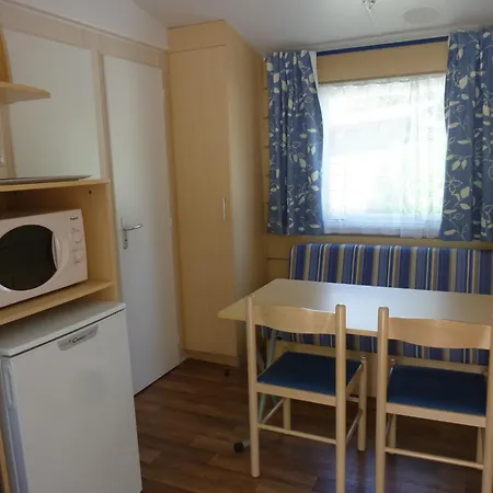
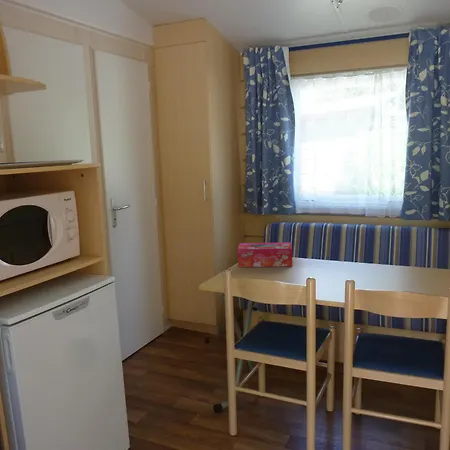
+ tissue box (265, 254)
